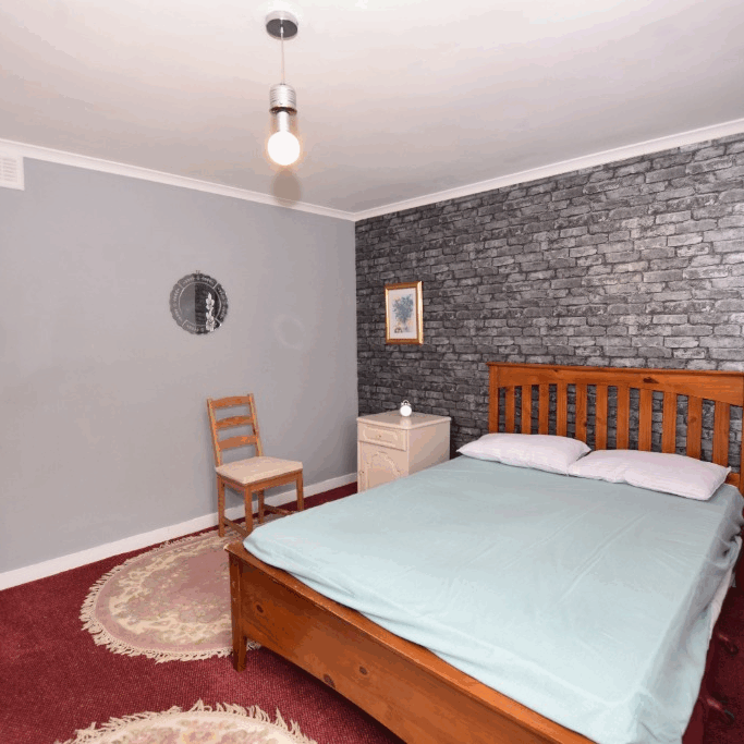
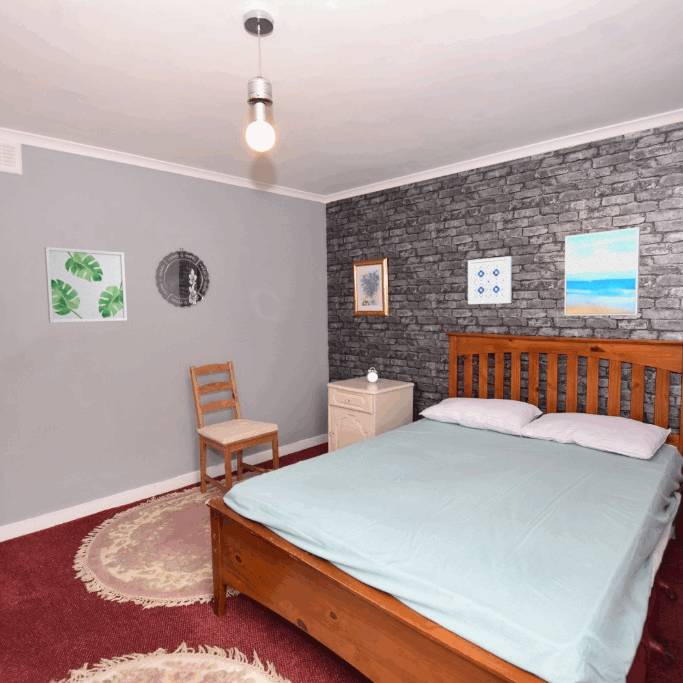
+ wall art (88, 285)
+ wall art (488, 281)
+ wall art (600, 274)
